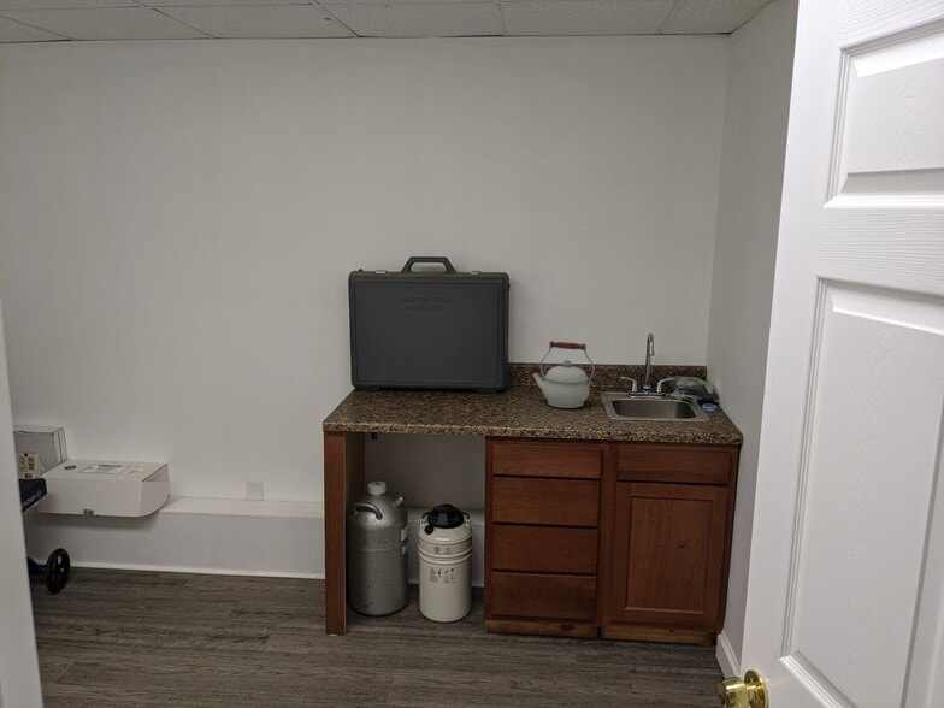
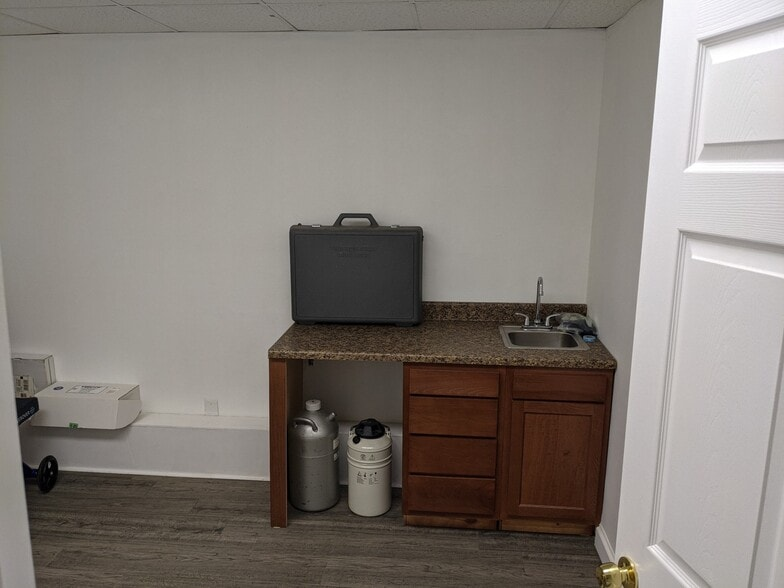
- kettle (562, 372)
